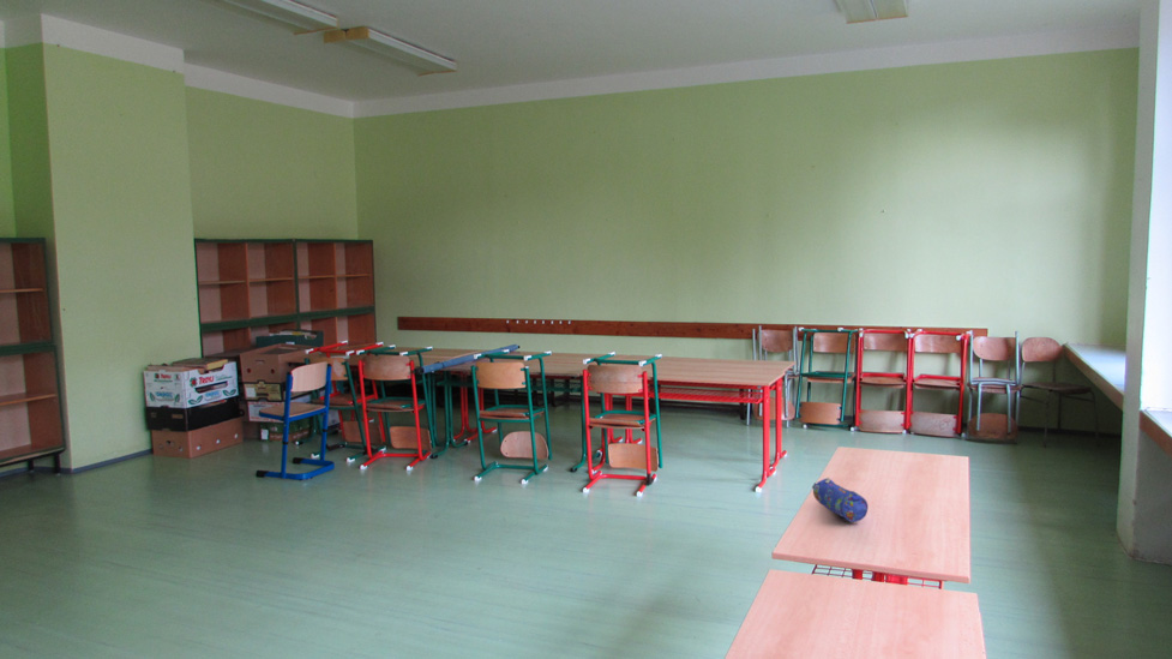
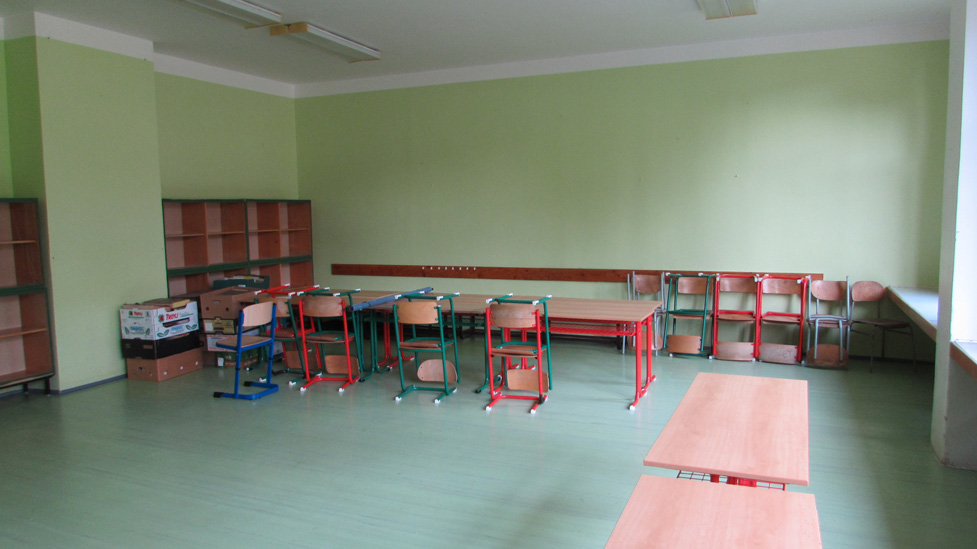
- pencil case (839, 498)
